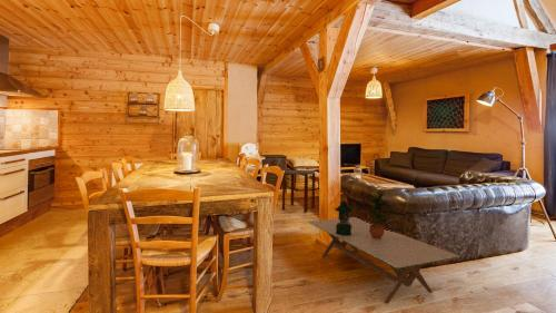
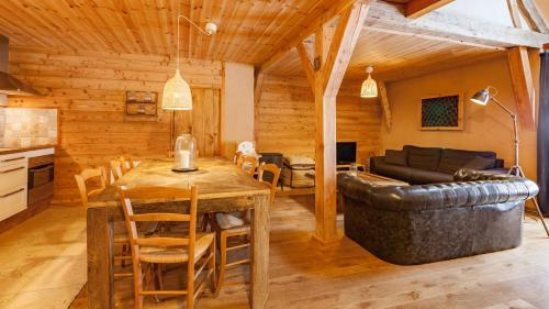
- coffee table (369, 254)
- side table (292, 189)
- lantern (344, 216)
- potted plant (379, 213)
